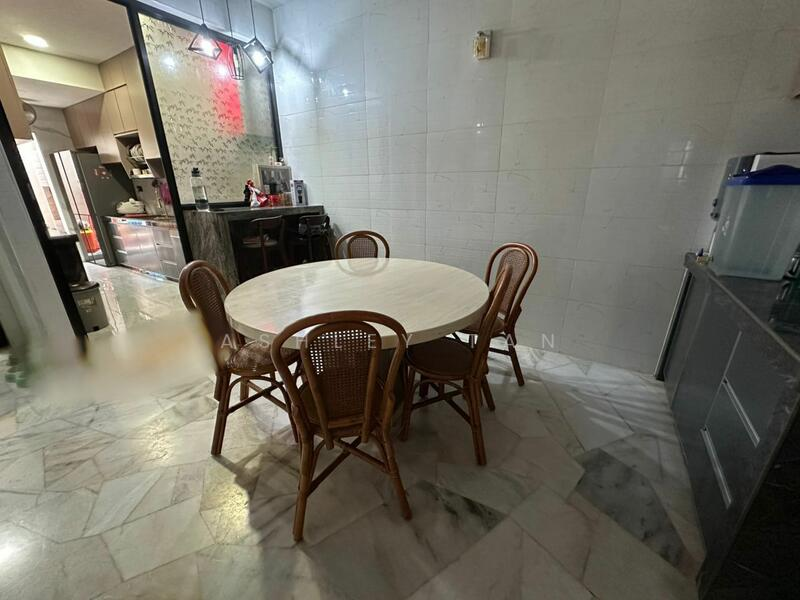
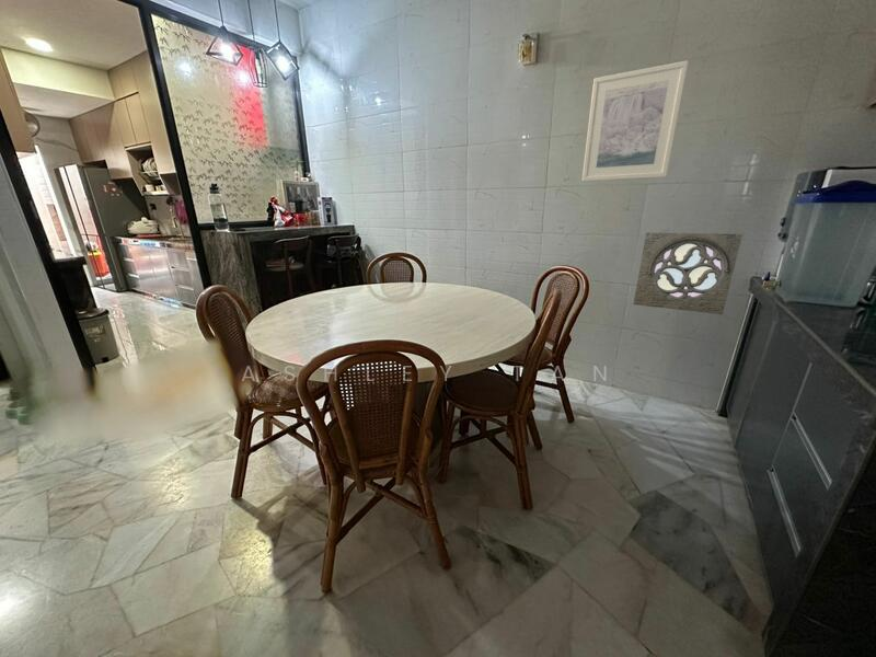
+ wall ornament (682, 272)
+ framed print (630, 127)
